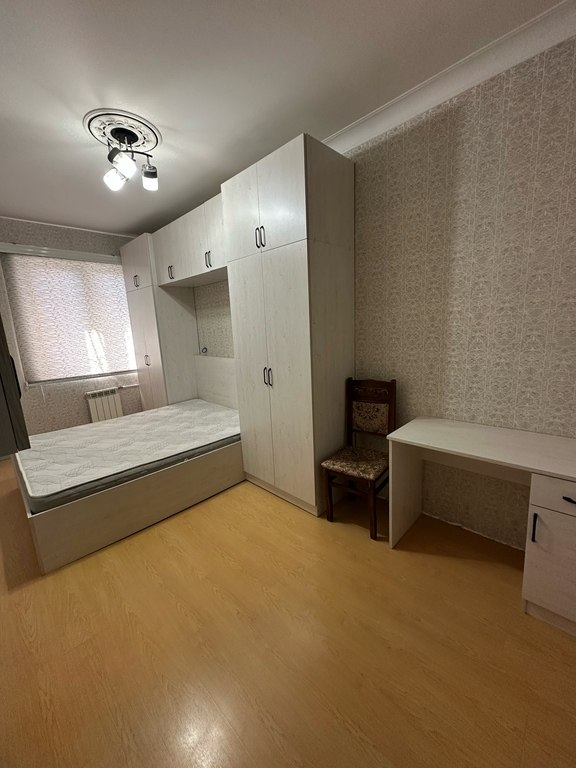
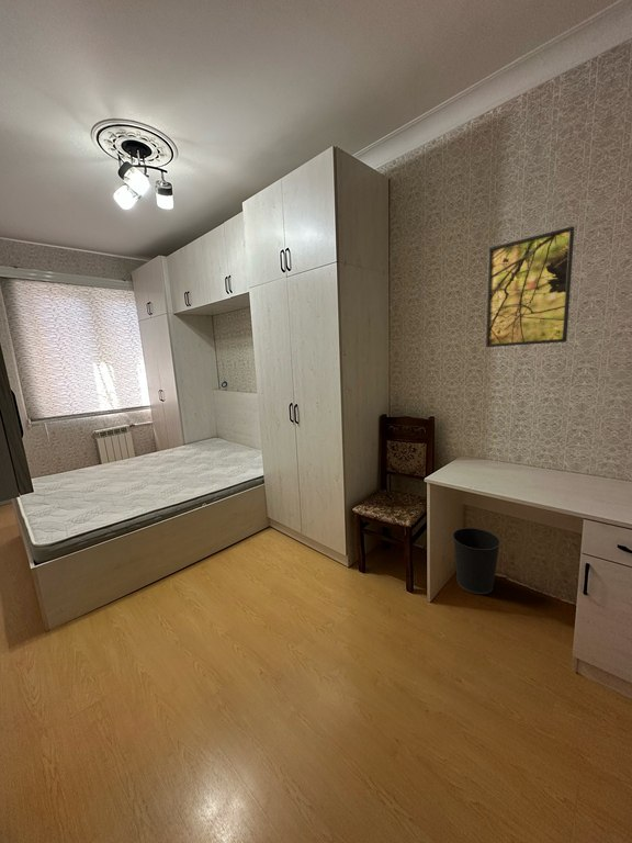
+ wastebasket (475, 561)
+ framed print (526, 292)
